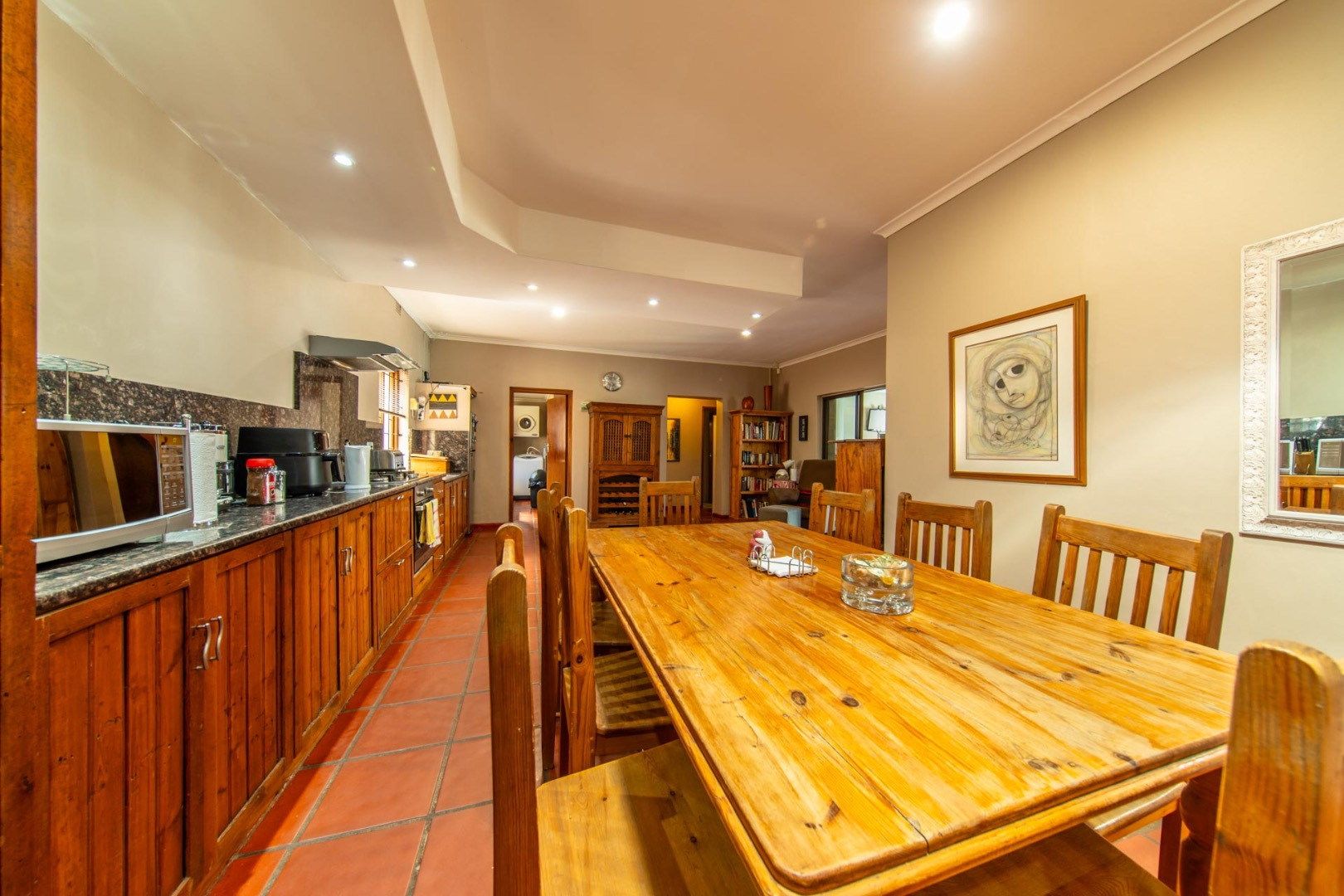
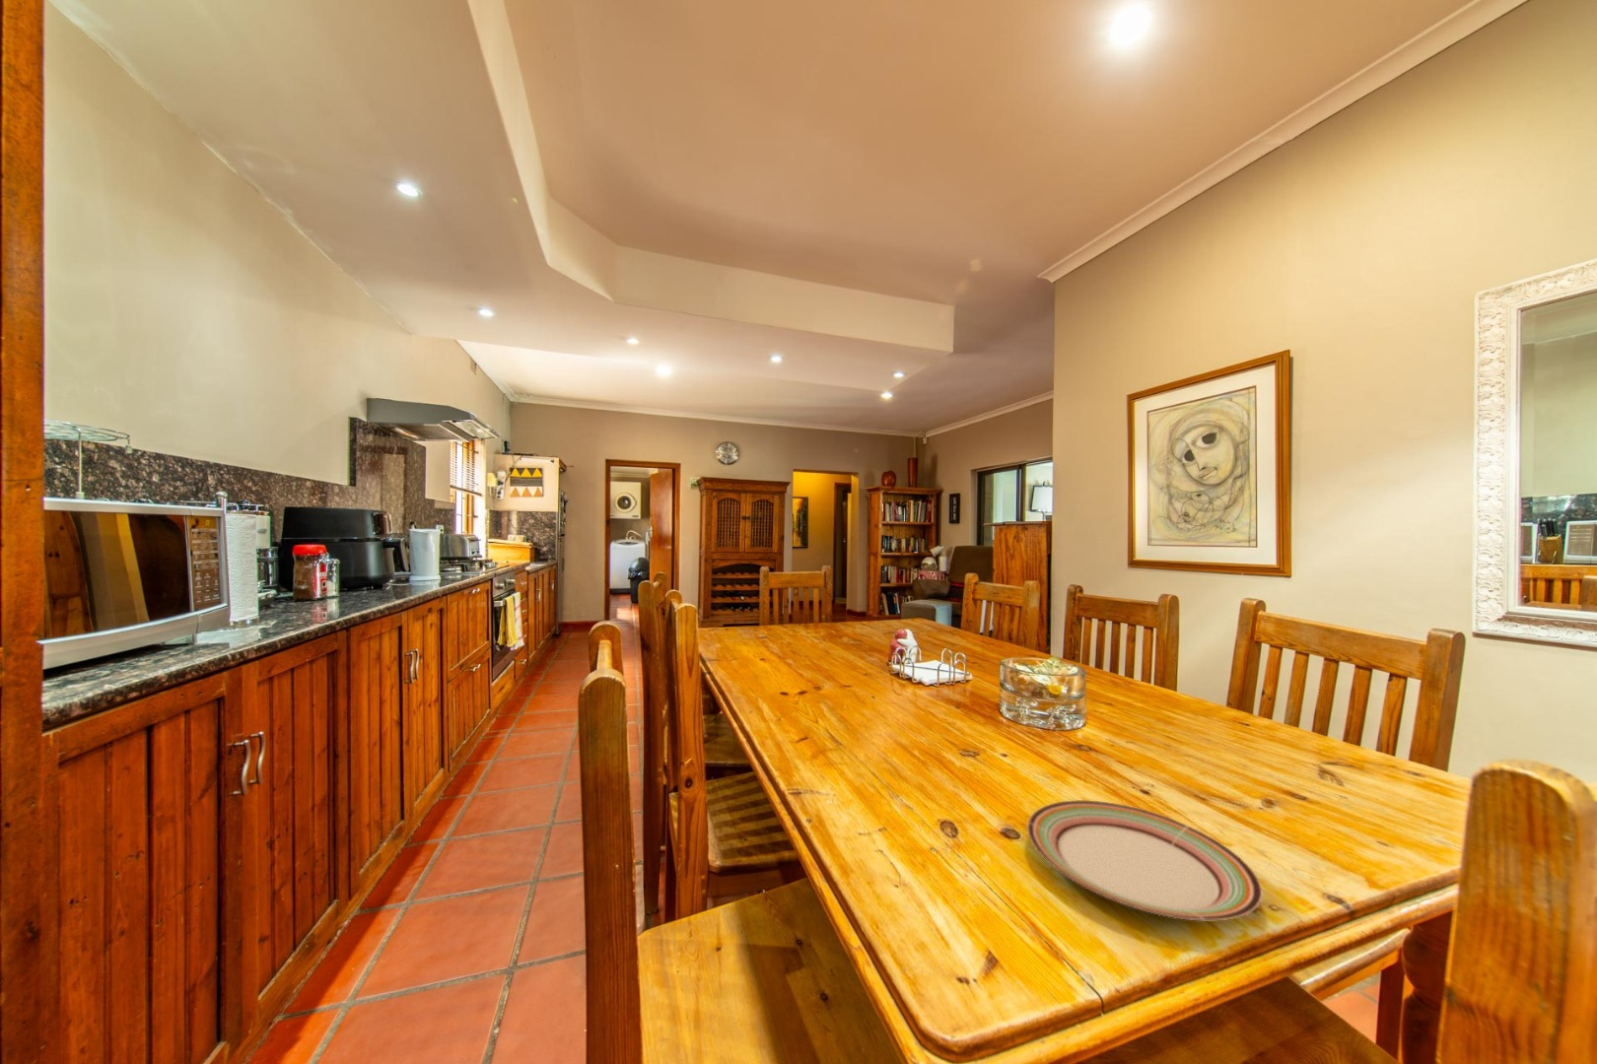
+ plate (1132, 857)
